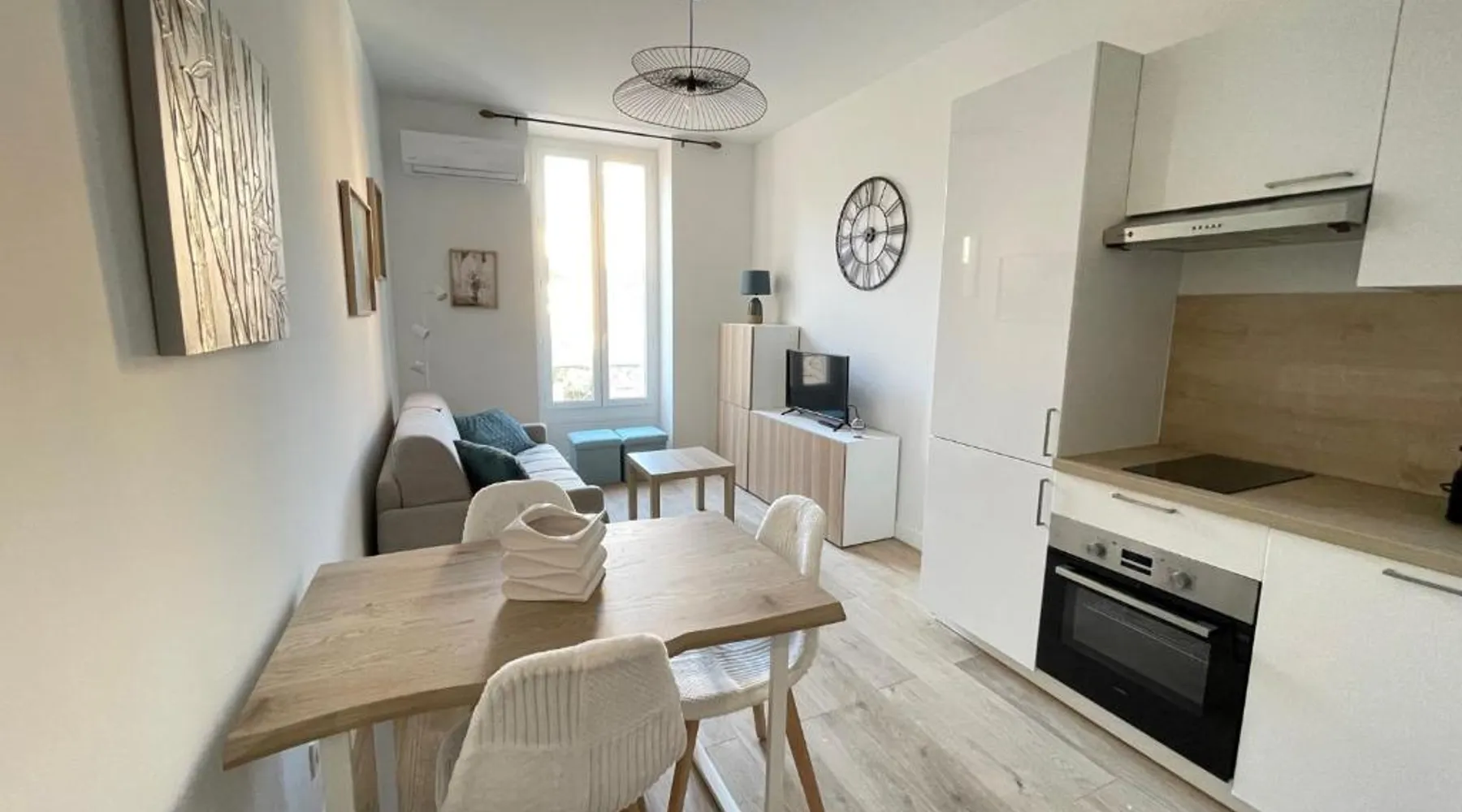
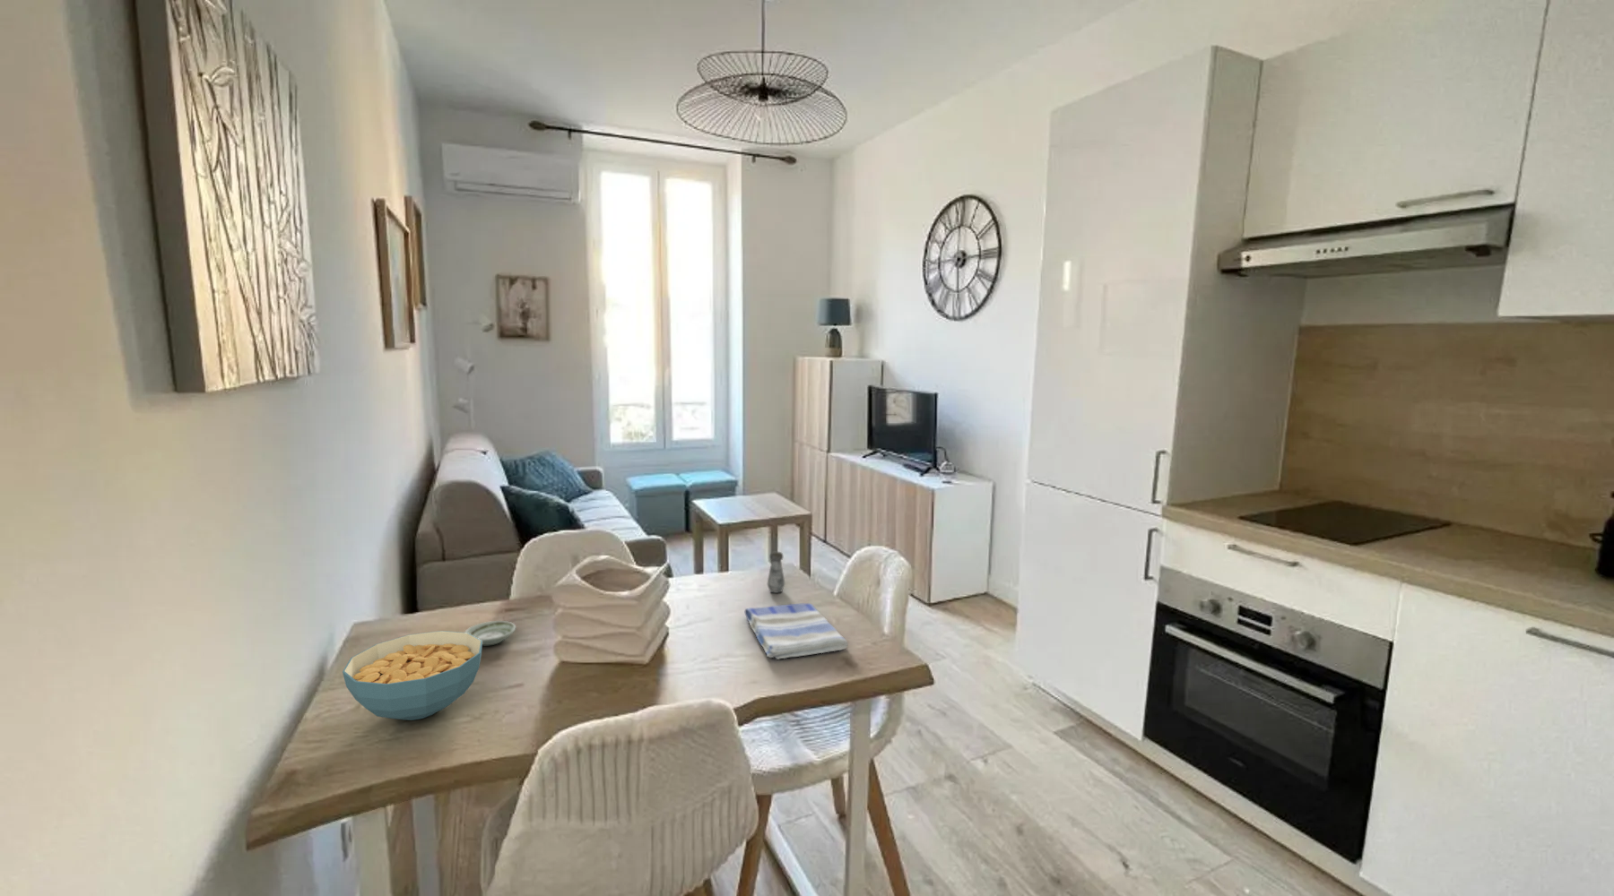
+ dish towel (793, 627)
+ cereal bowl (417, 683)
+ saucer (490, 634)
+ salt shaker (776, 572)
